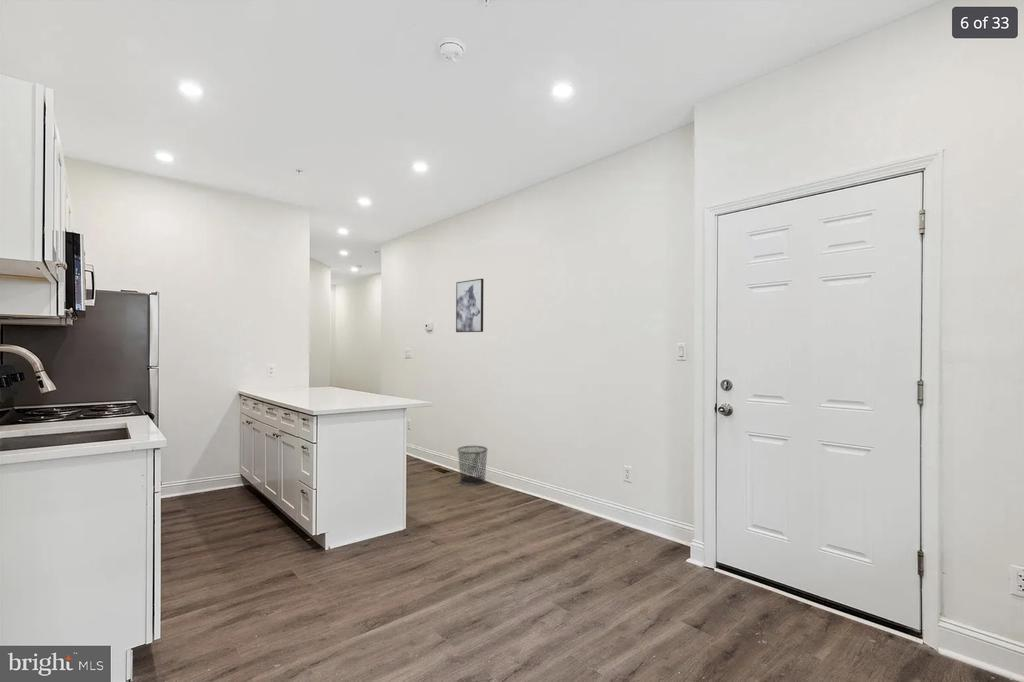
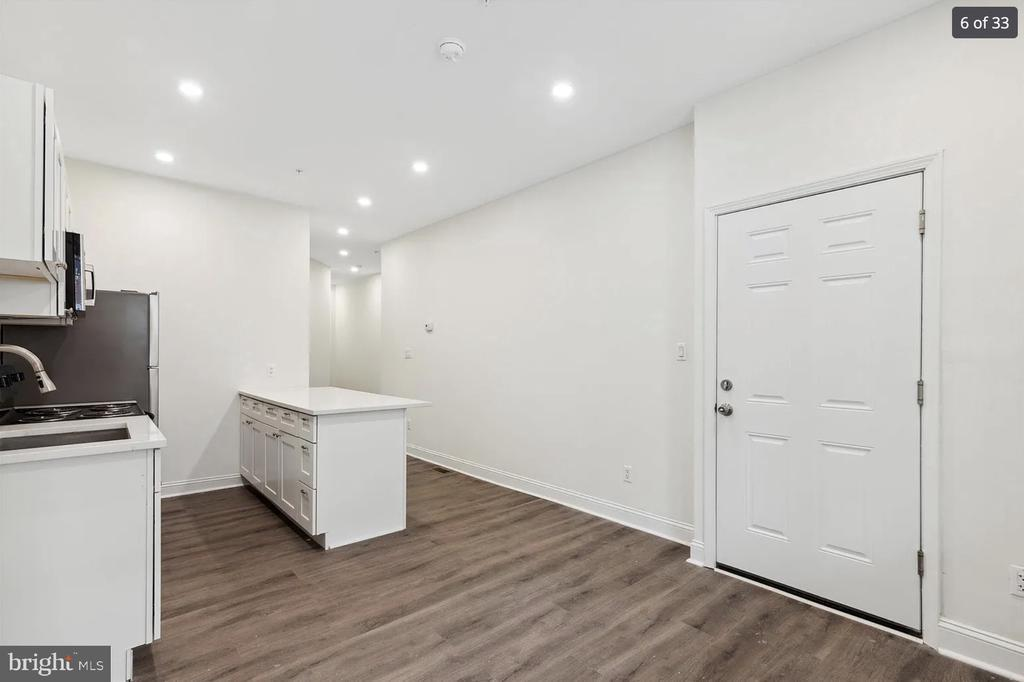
- waste bin (472, 465)
- wall art (469, 306)
